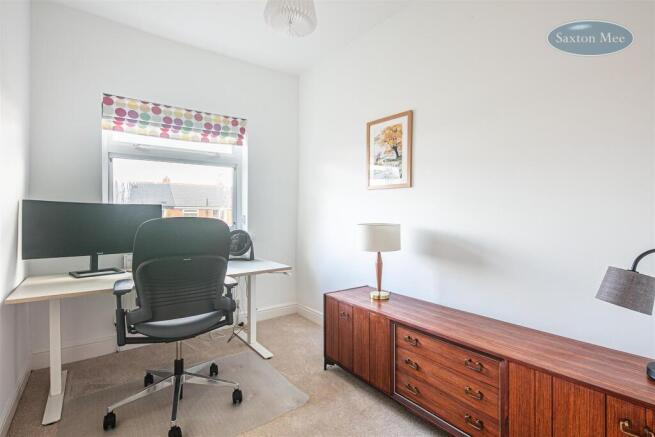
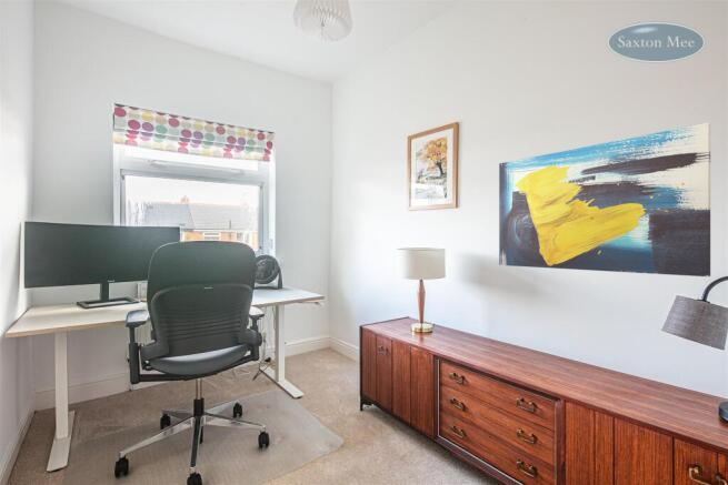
+ wall art (584, 209)
